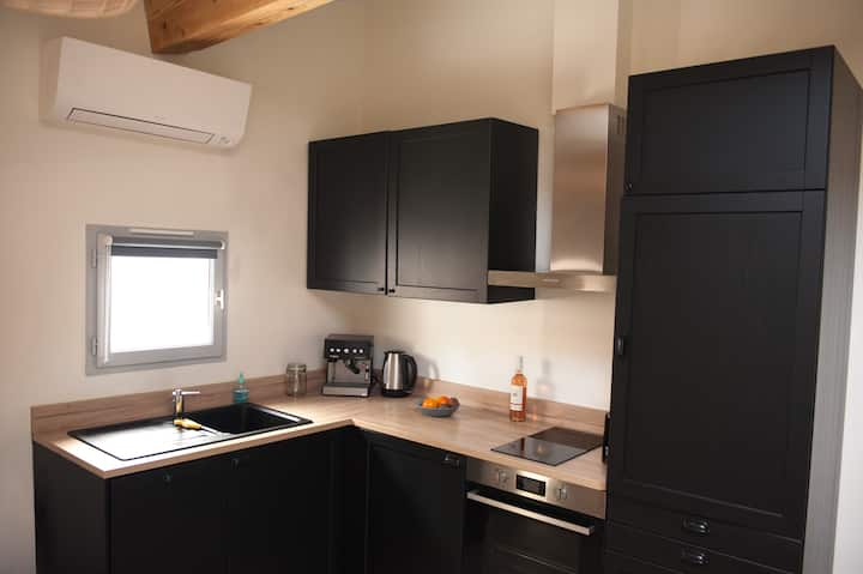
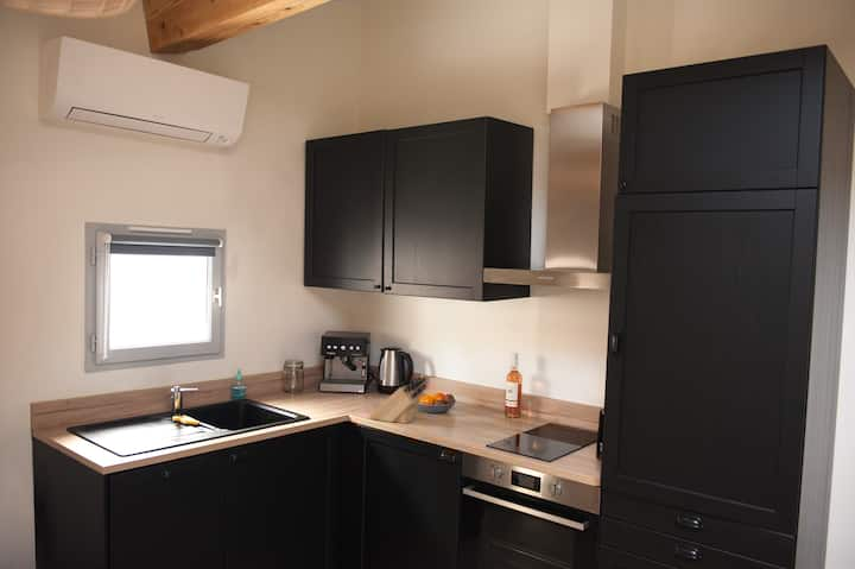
+ knife block (399, 397)
